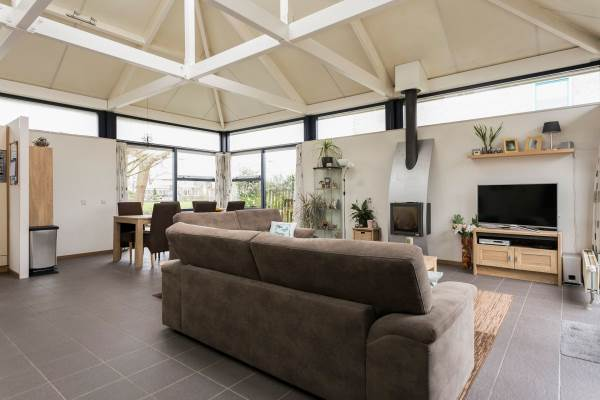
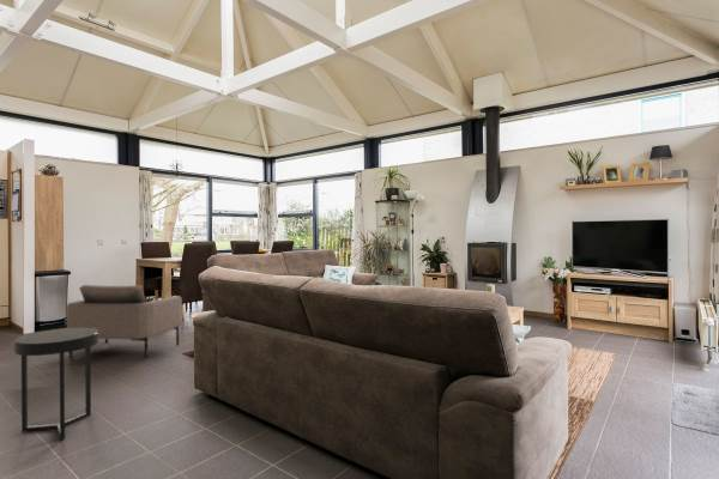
+ side table (60, 381)
+ armchair (125, 316)
